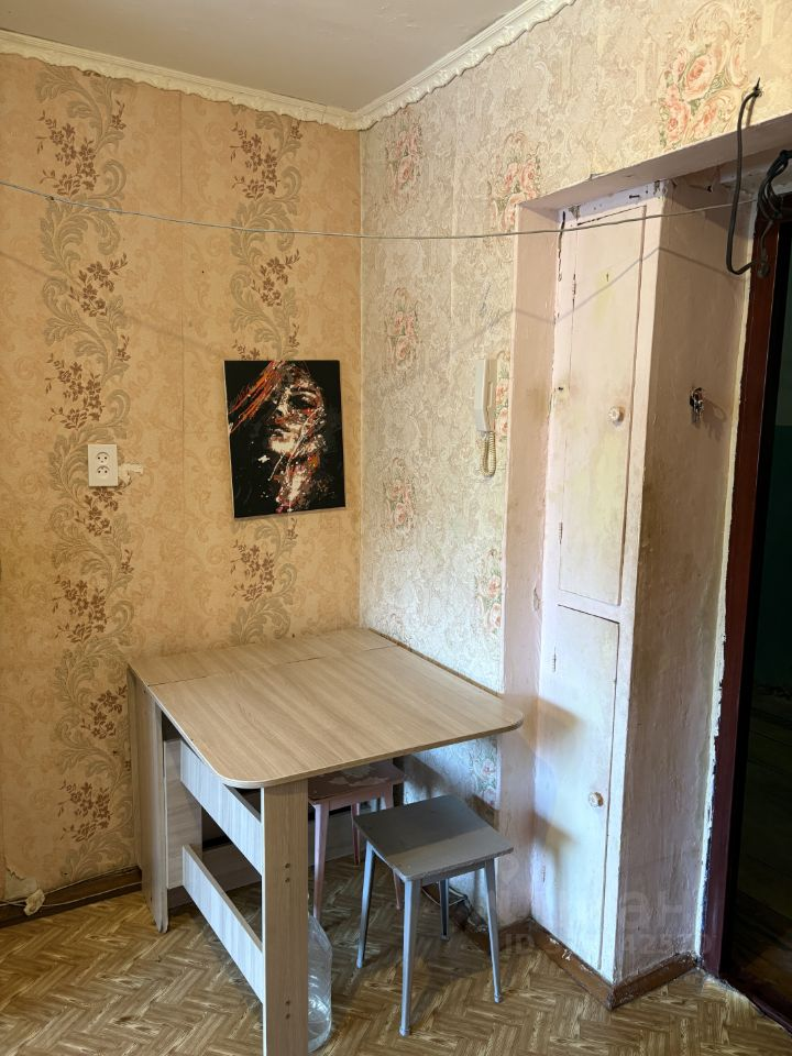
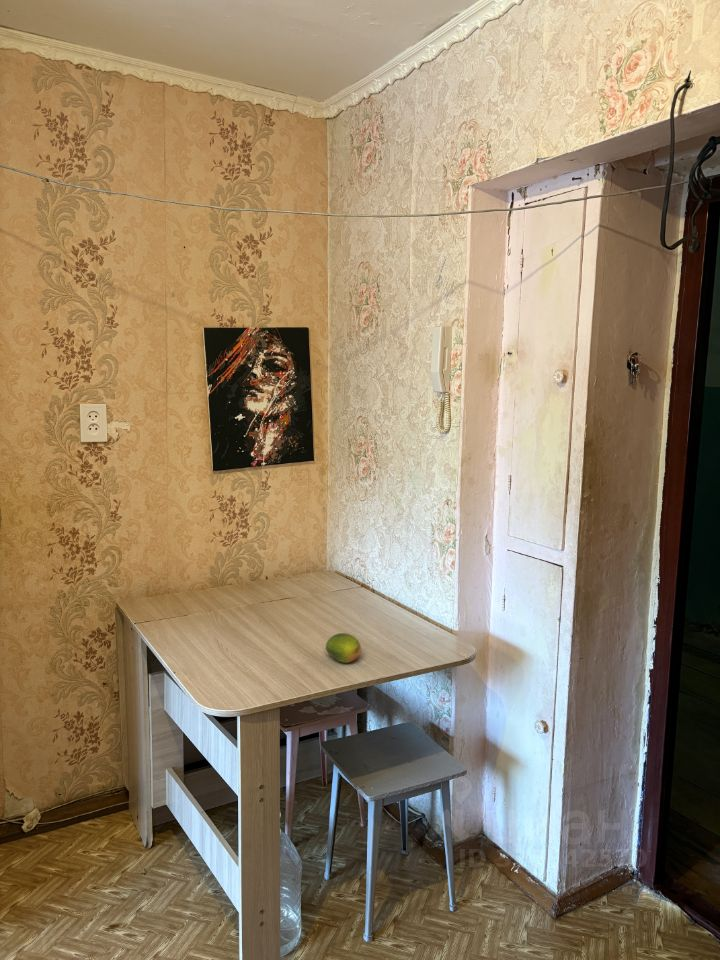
+ fruit (343, 646)
